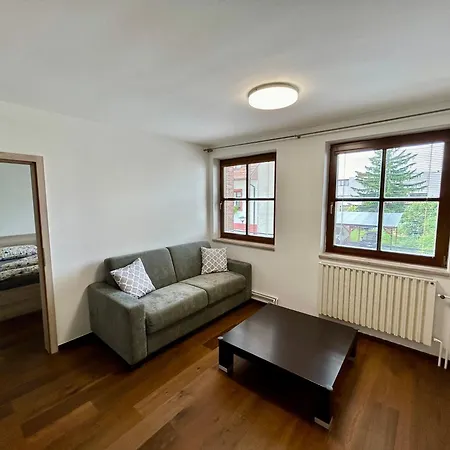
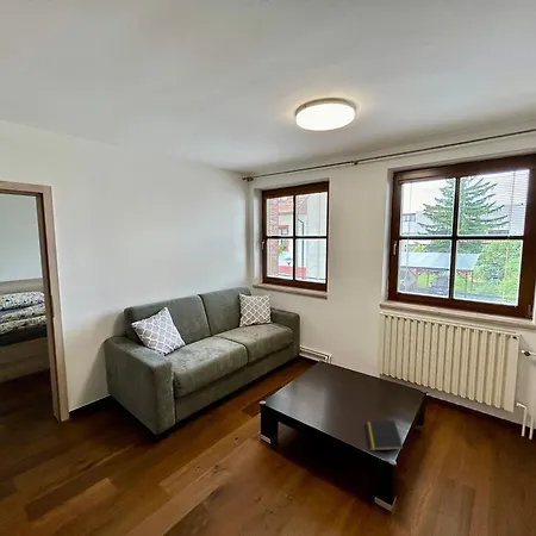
+ notepad (382, 434)
